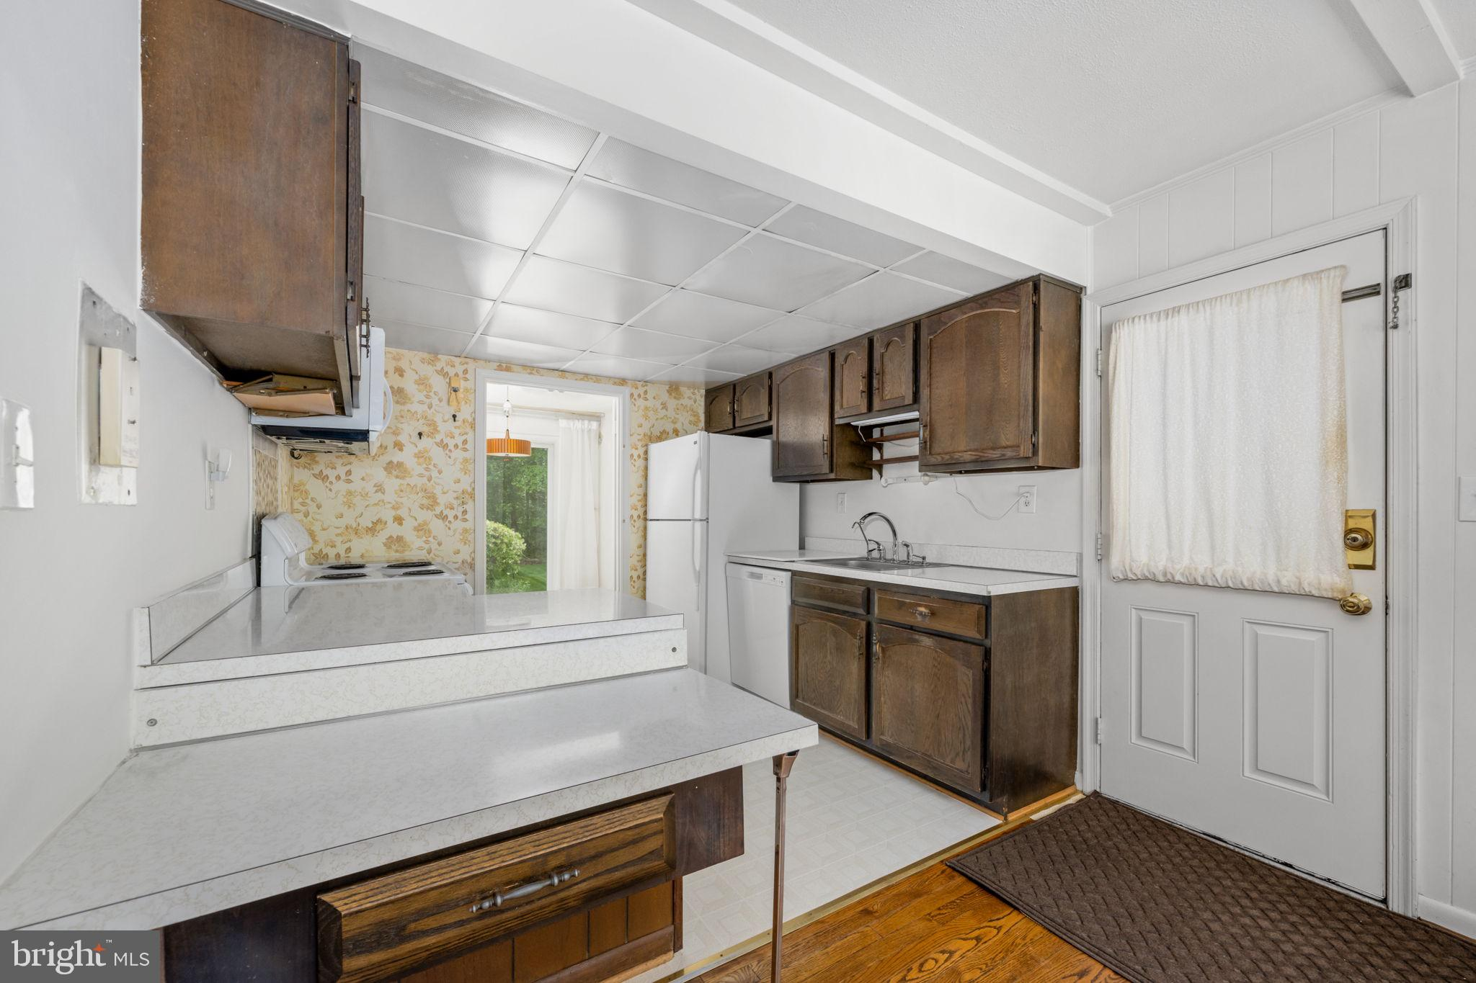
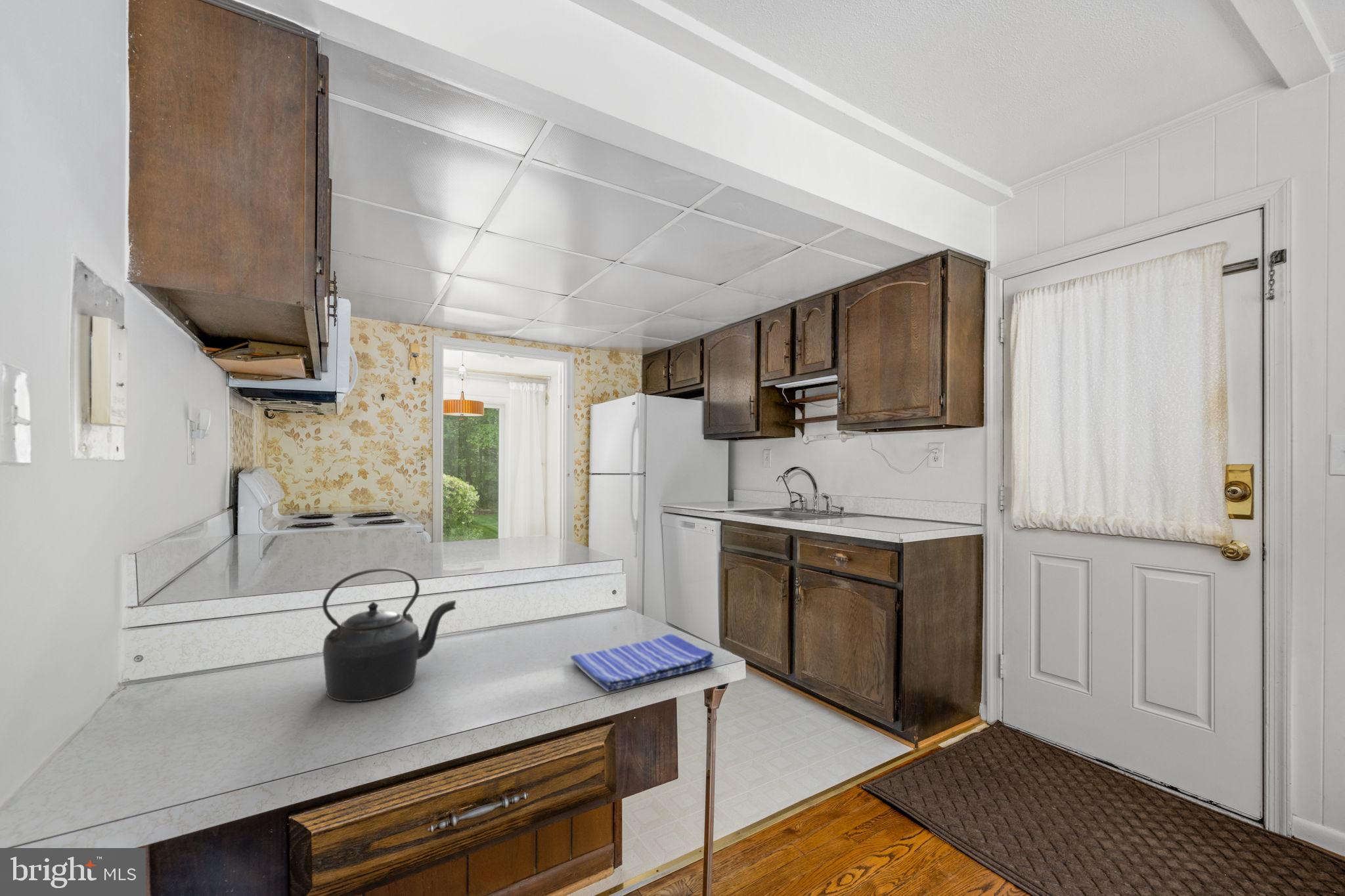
+ kettle (395, 622)
+ dish towel (643, 657)
